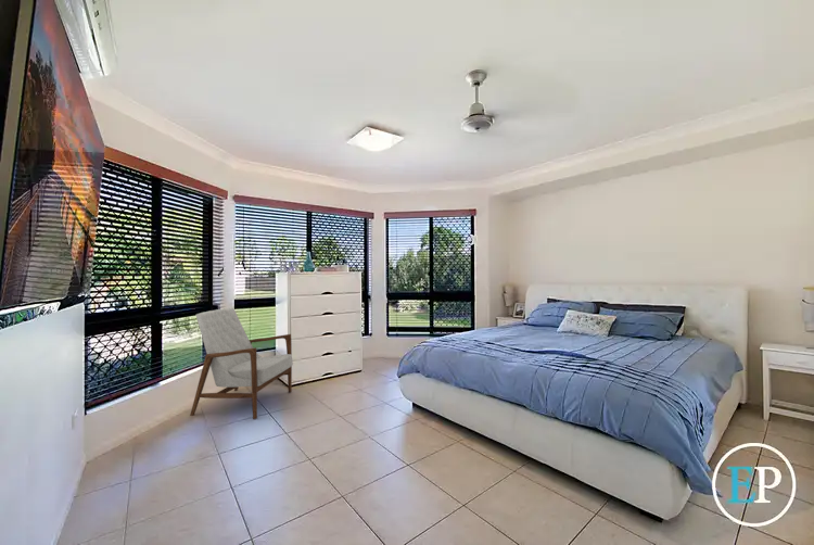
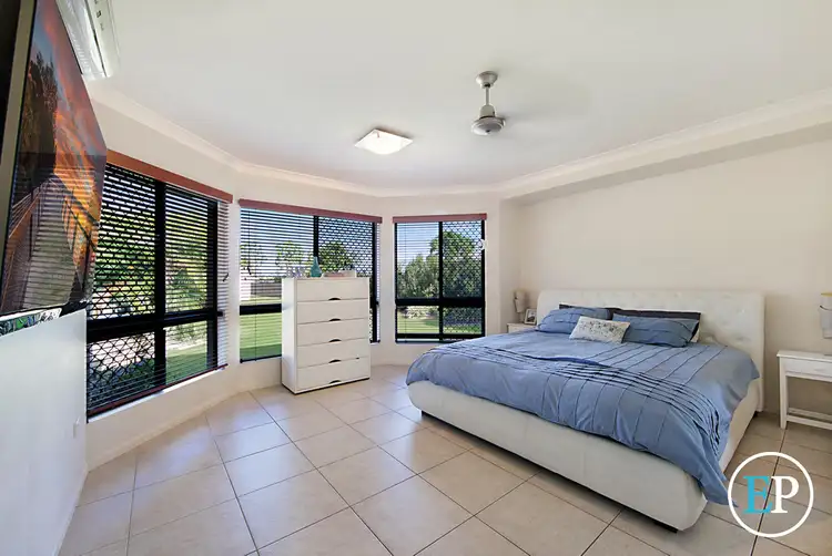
- armchair (245, 356)
